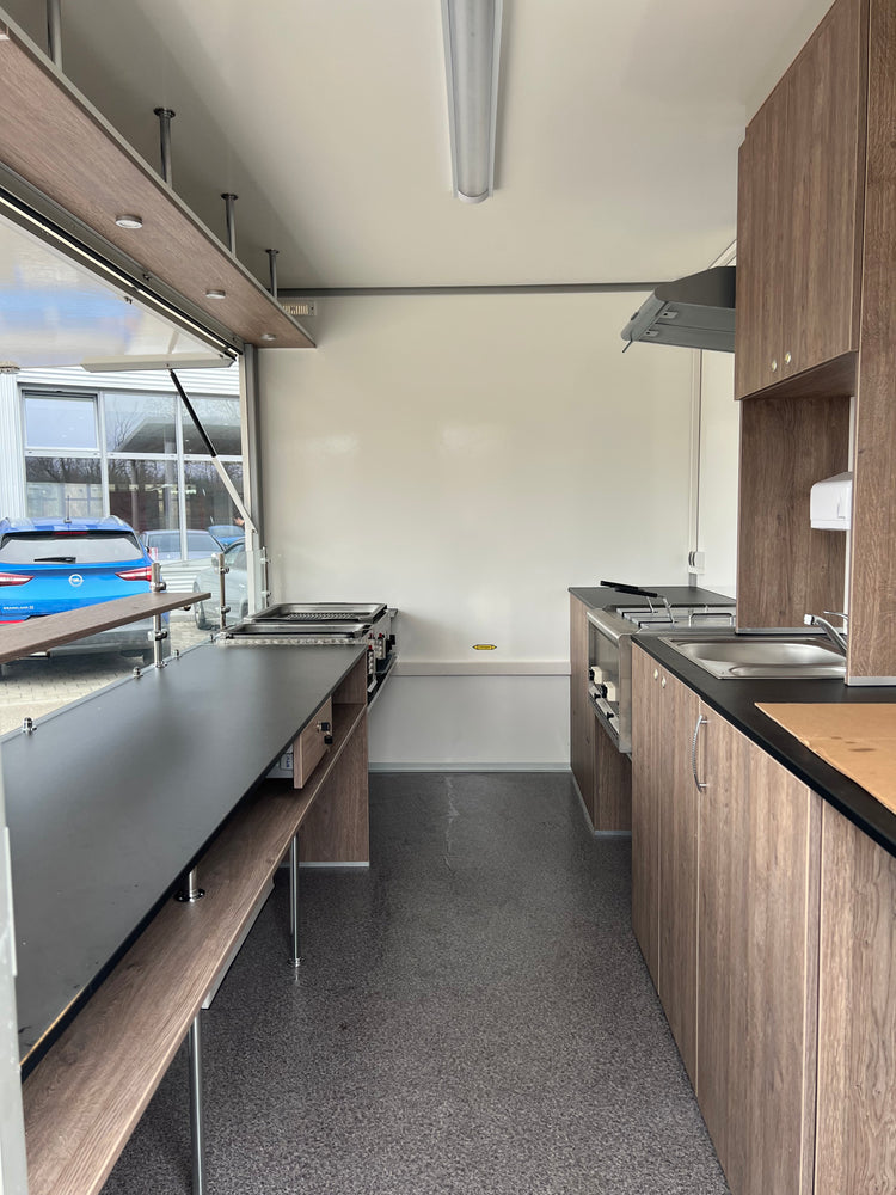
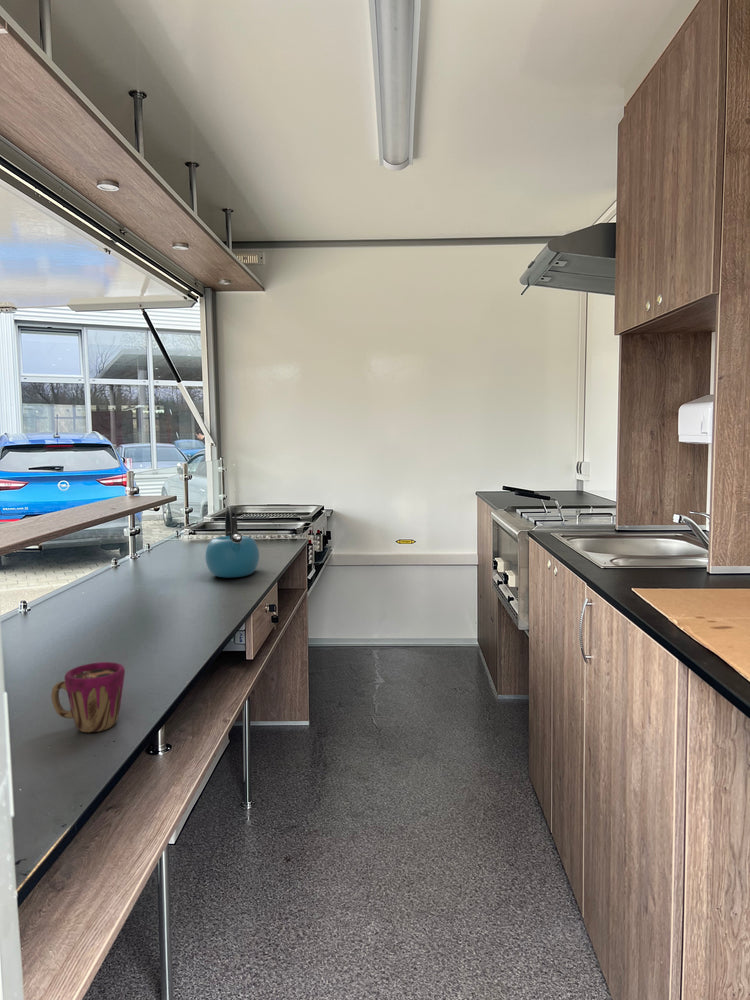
+ cup (88, 698)
+ kettle (232, 541)
